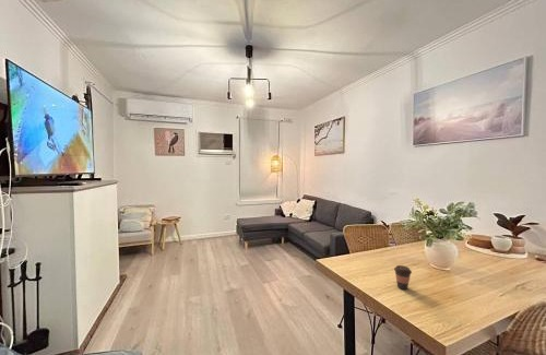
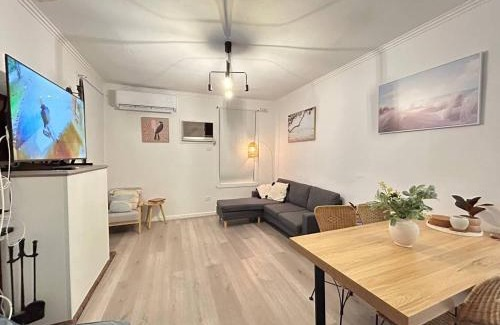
- coffee cup (402, 277)
